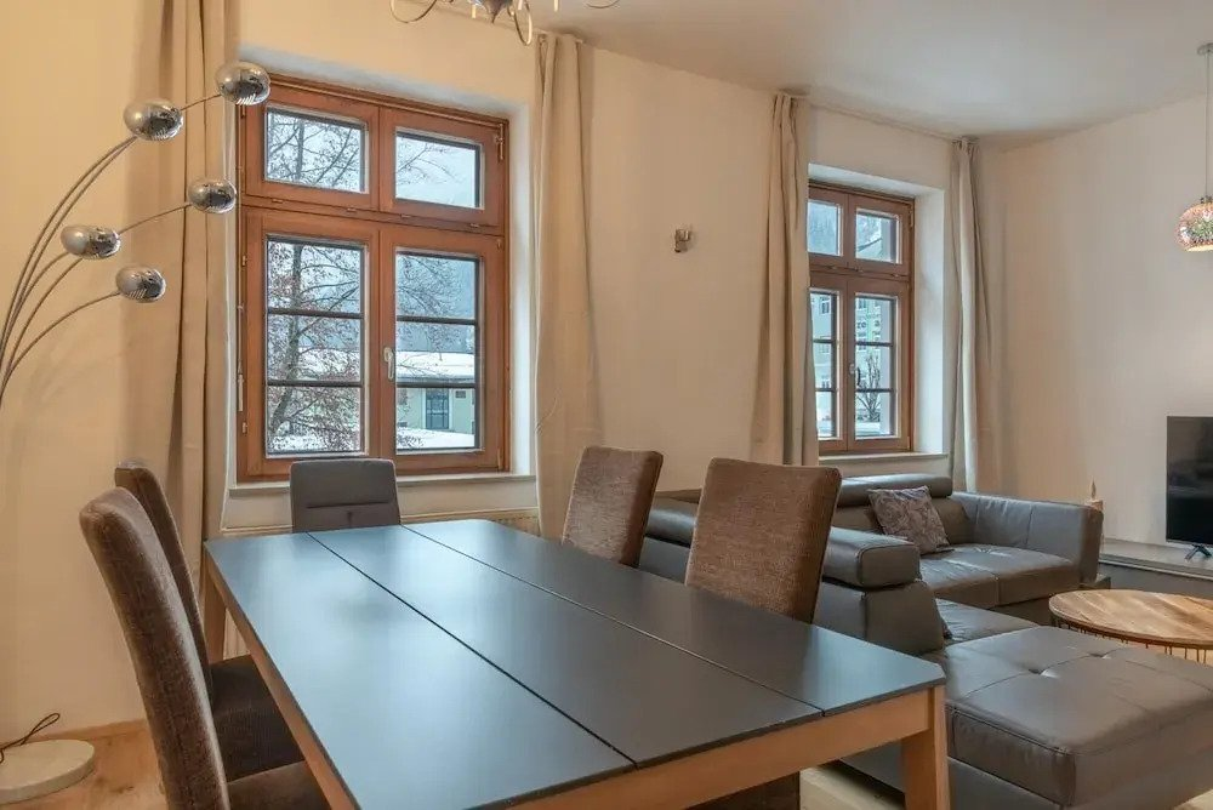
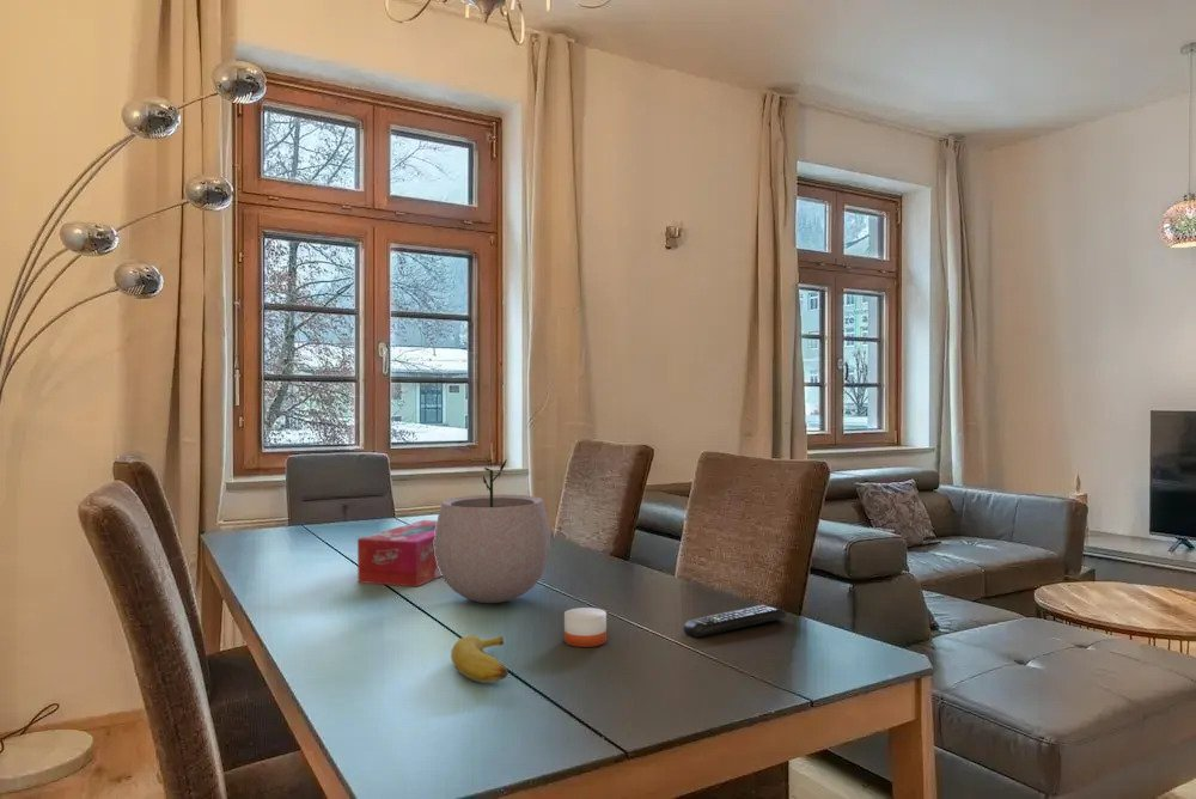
+ remote control (736, 620)
+ banana (487, 657)
+ candle (585, 611)
+ plant pot (493, 527)
+ tissue box (420, 550)
